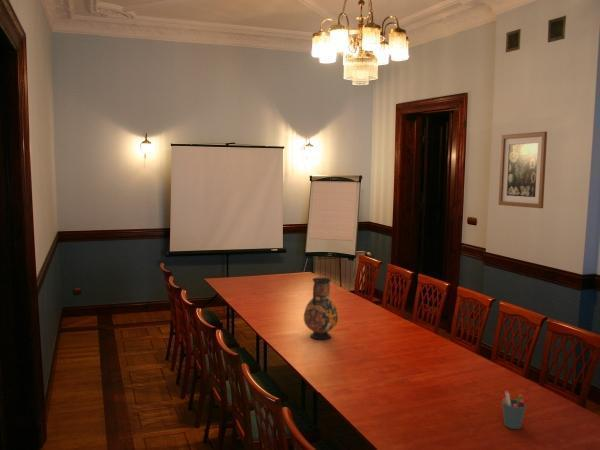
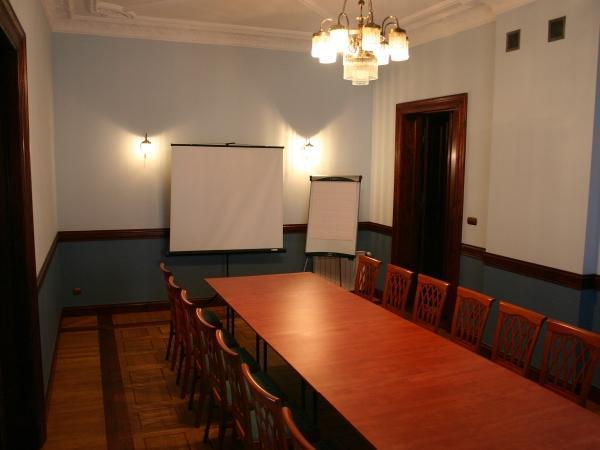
- vase (320, 307)
- wall art (521, 170)
- pen holder (513, 408)
